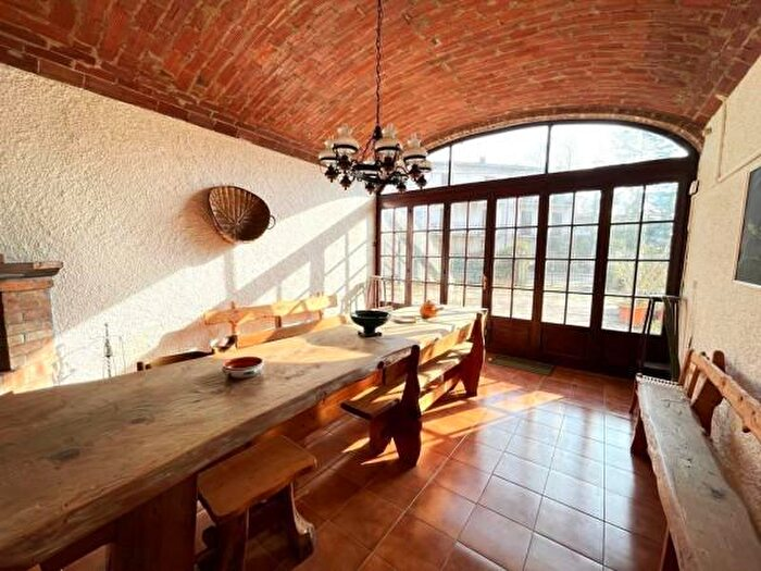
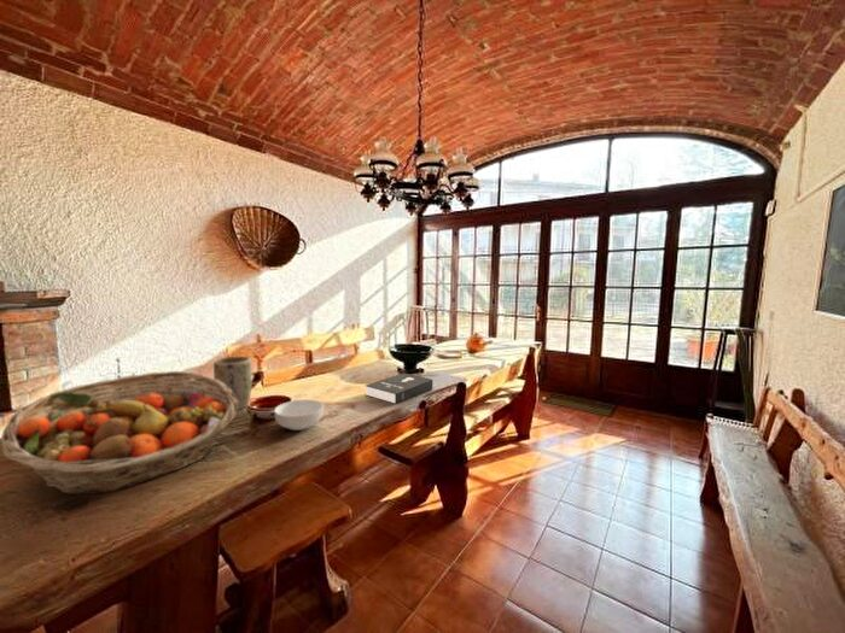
+ booklet (400, 387)
+ fruit basket (139, 423)
+ plant pot (233, 382)
+ cereal bowl (299, 416)
